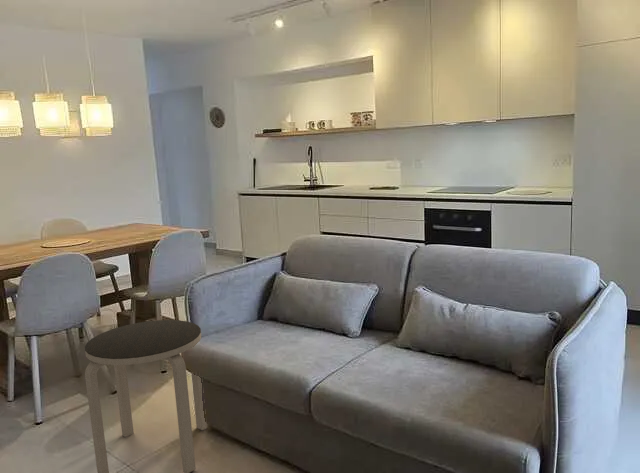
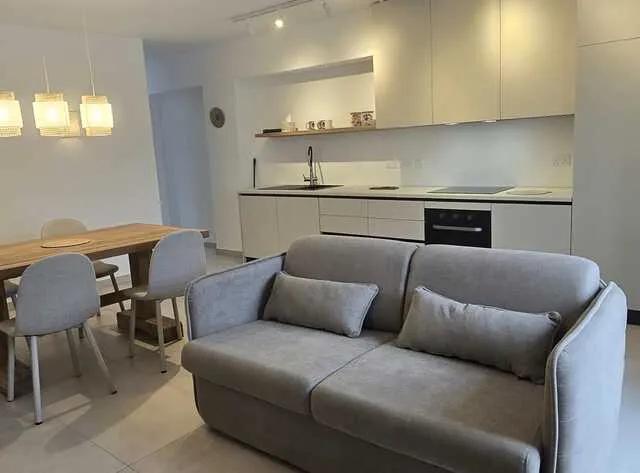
- side table (129, 397)
